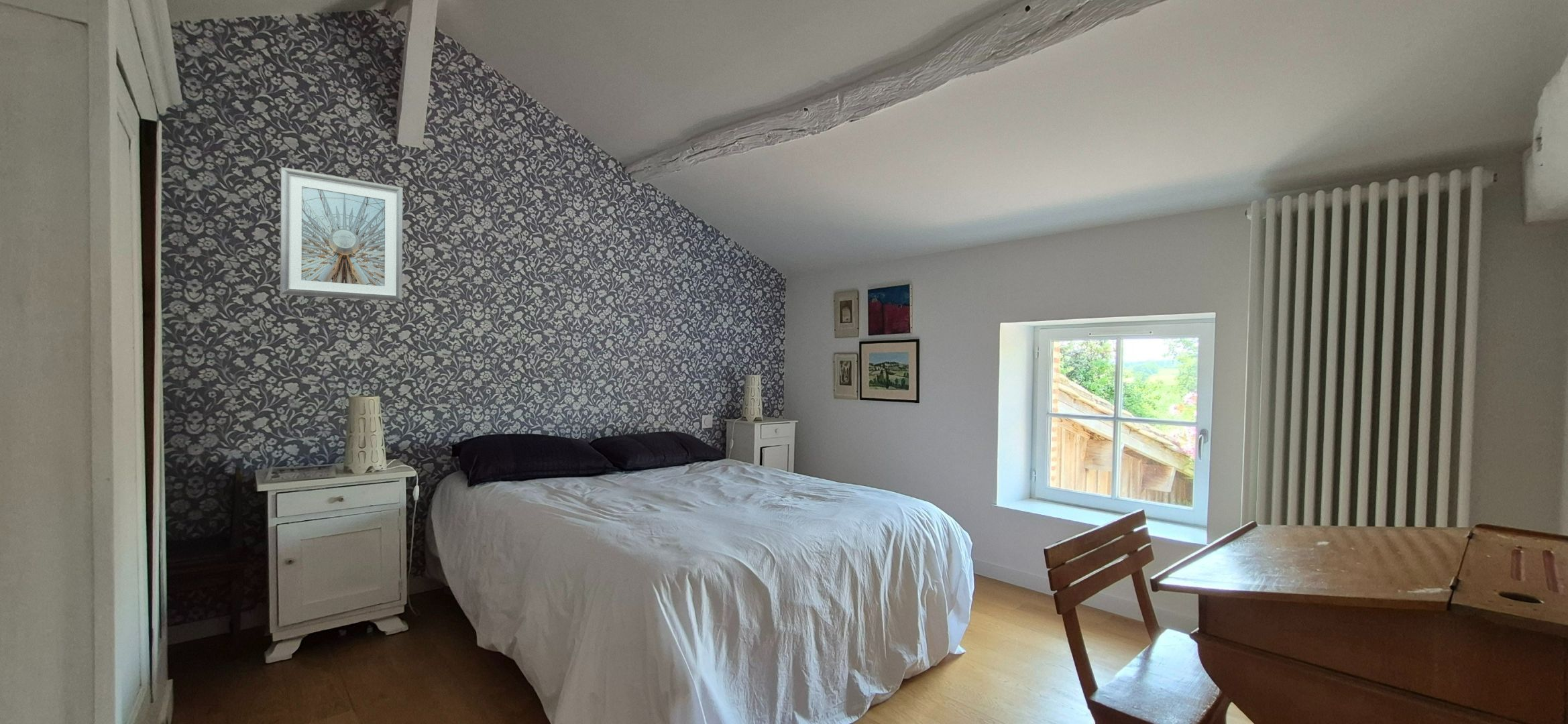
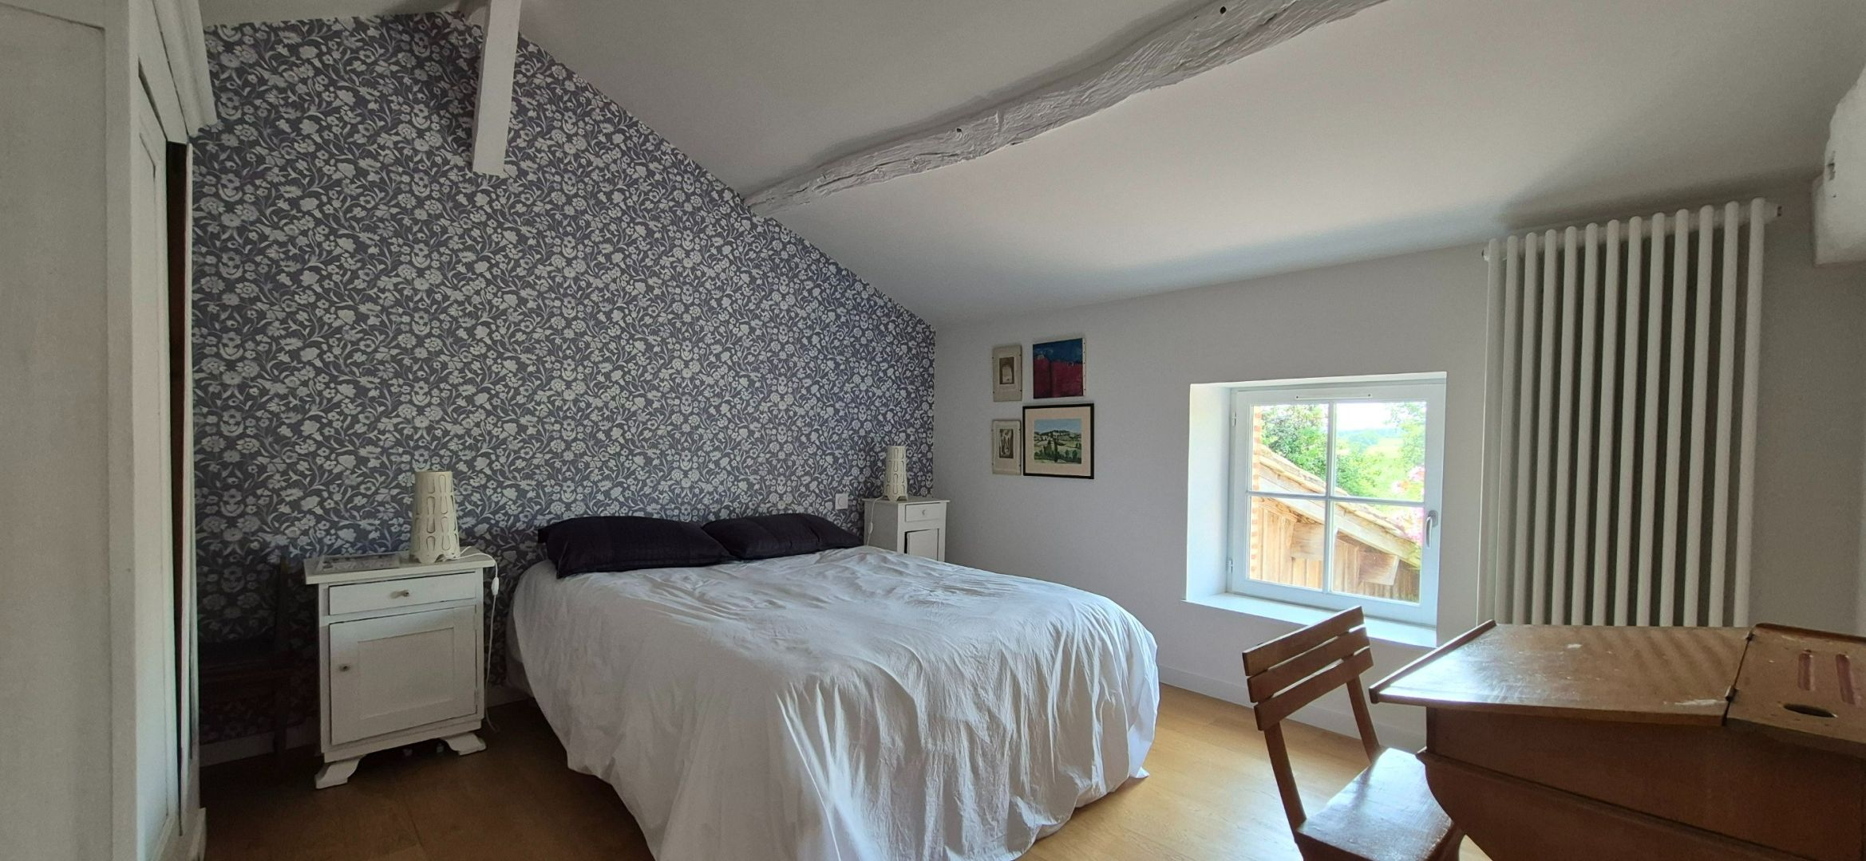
- picture frame (345, 238)
